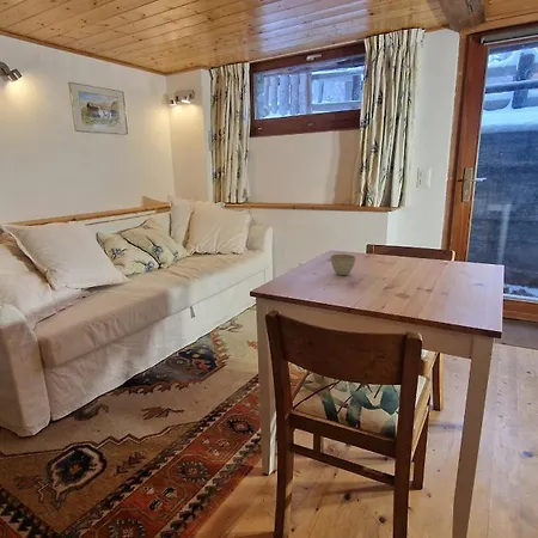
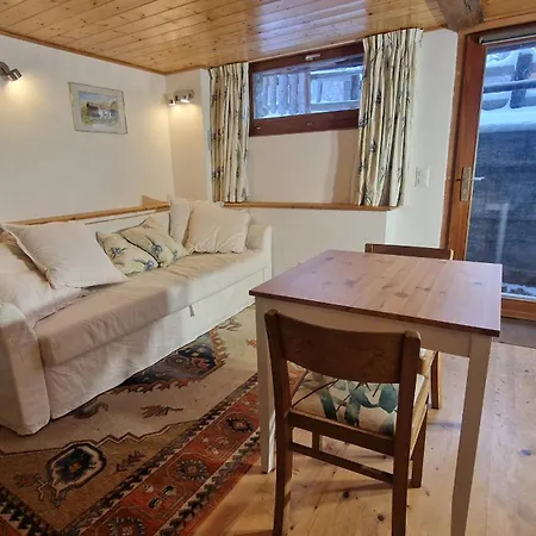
- flower pot (342, 264)
